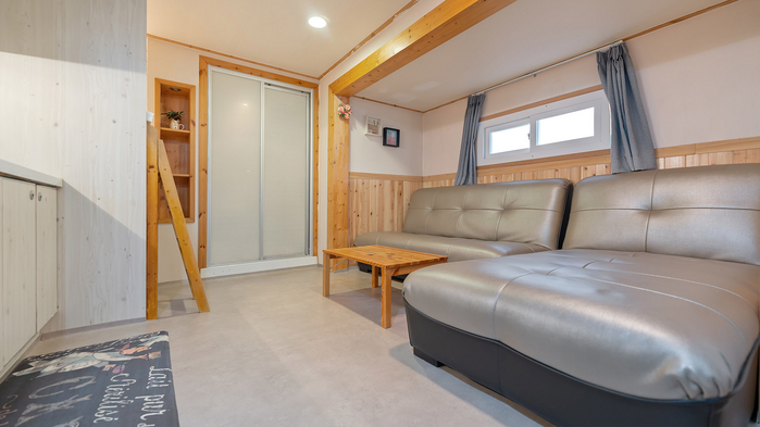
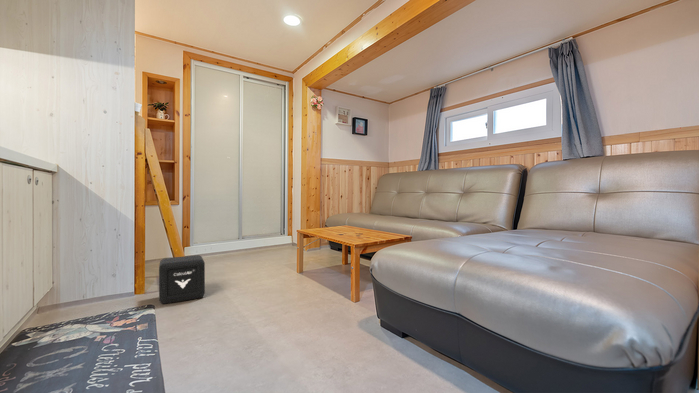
+ air purifier (182, 278)
